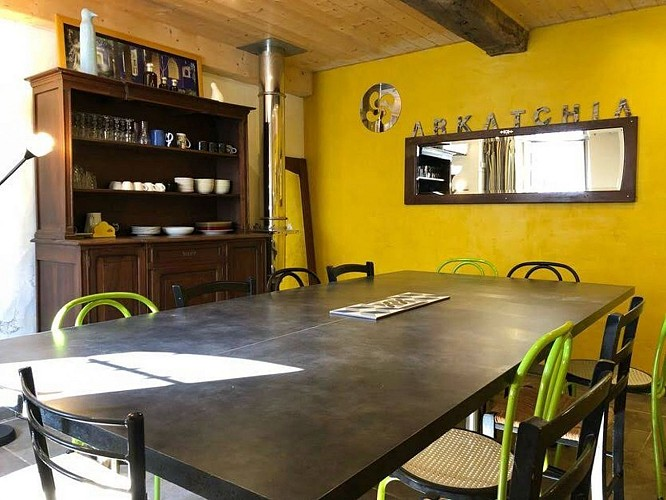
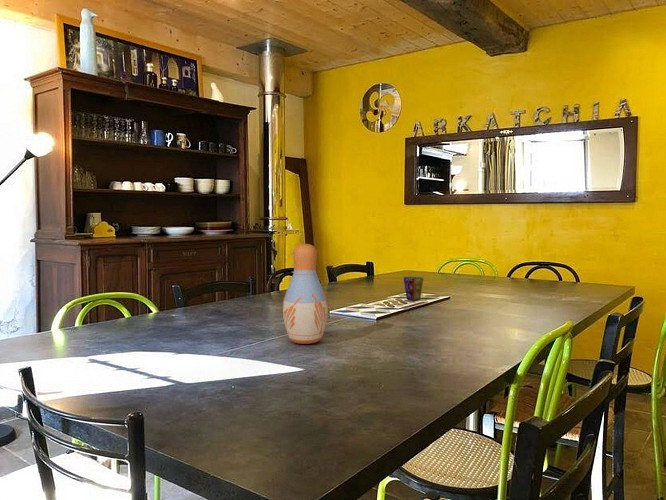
+ cup (412, 288)
+ vase (305, 293)
